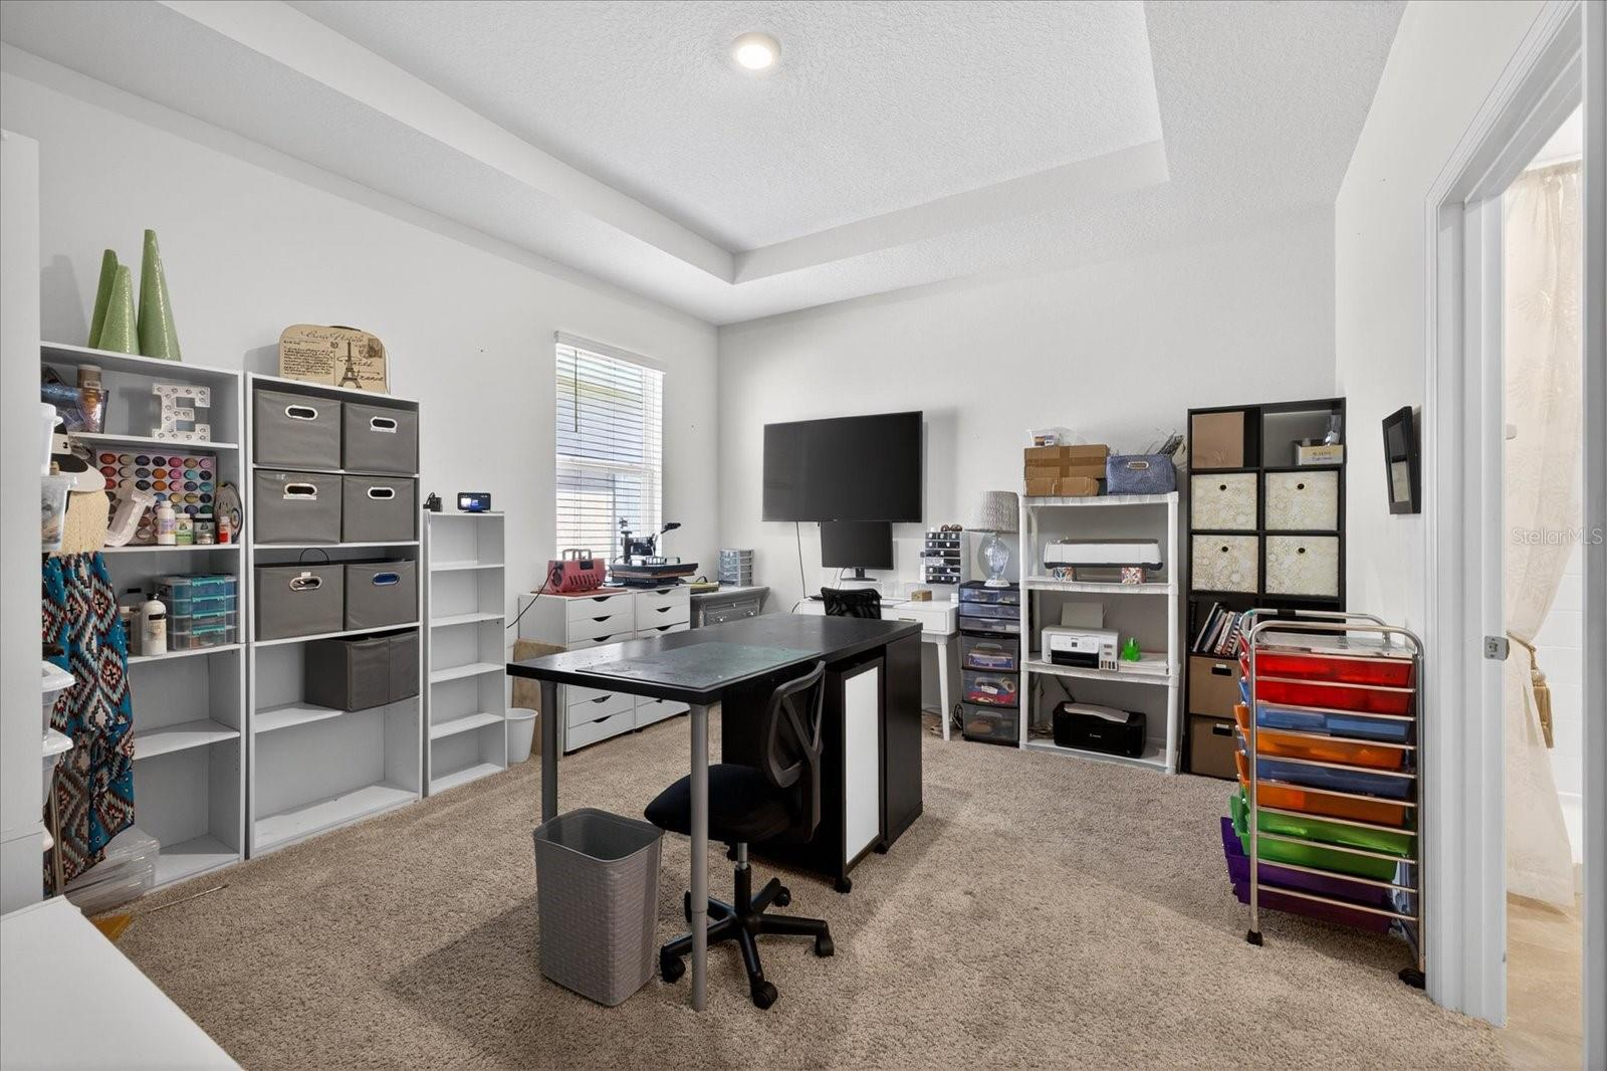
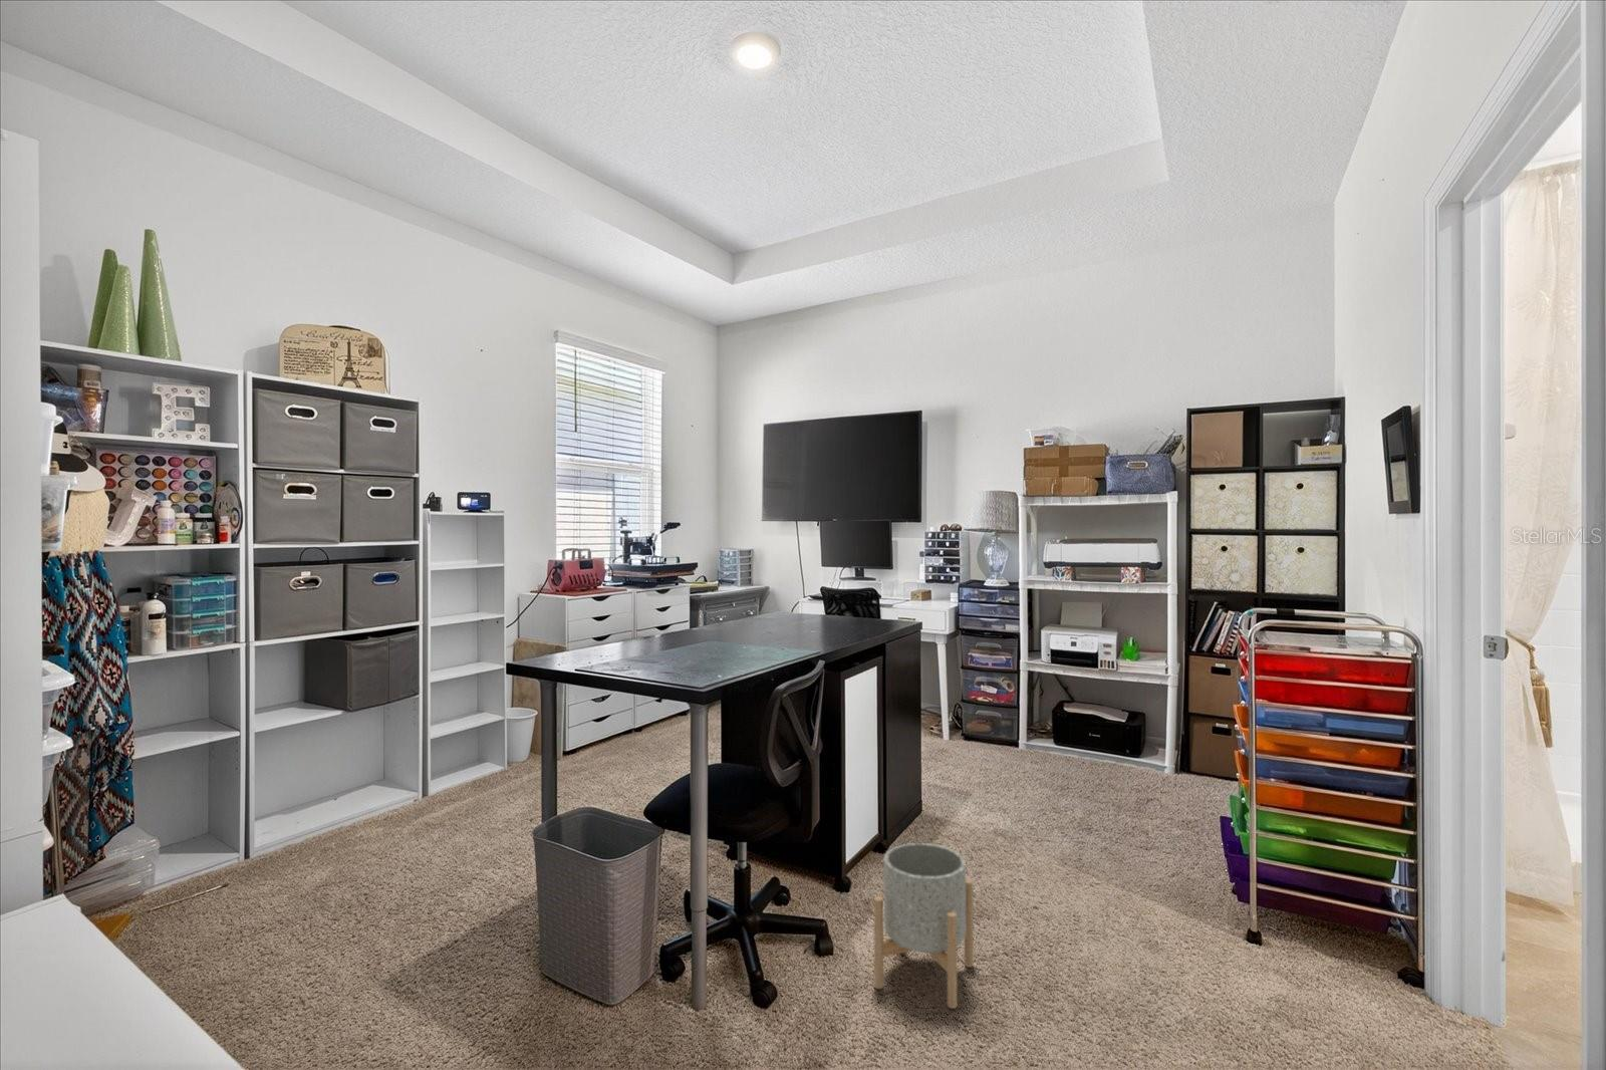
+ planter (924, 917)
